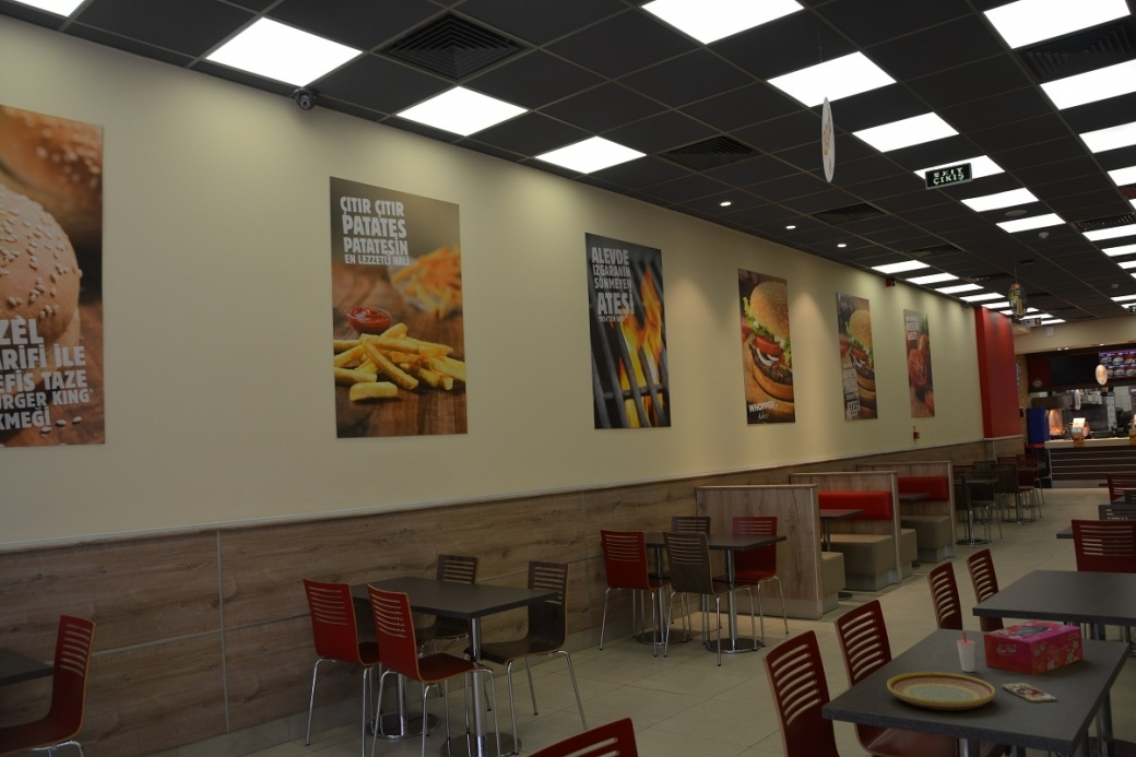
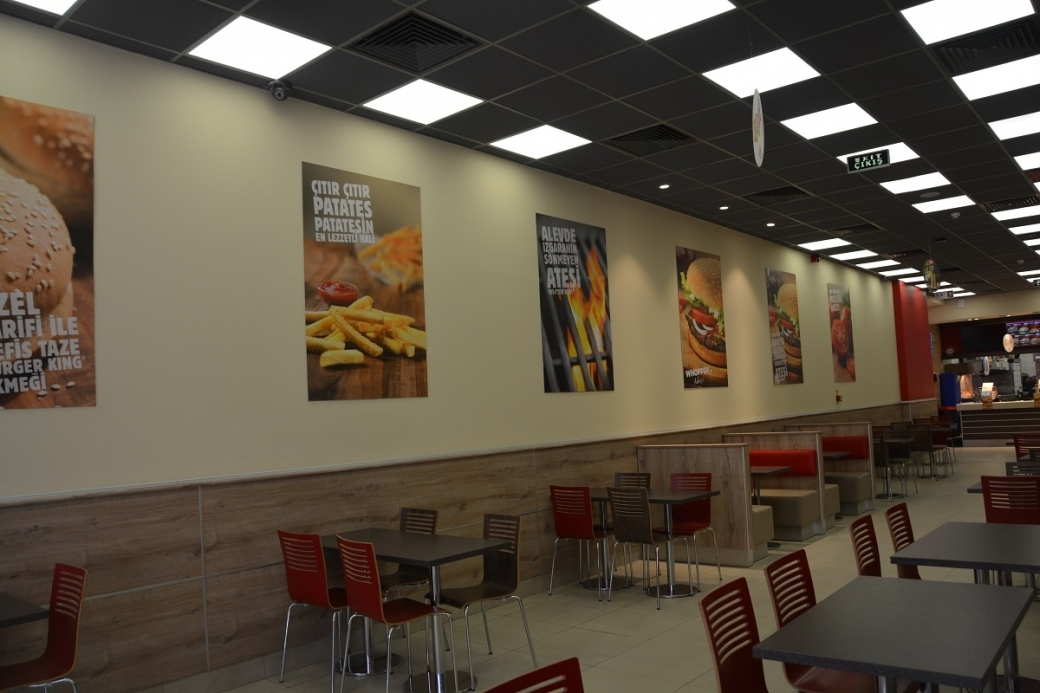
- cup (966, 651)
- smartphone (1028, 691)
- tissue box (1033, 646)
- plate (939, 693)
